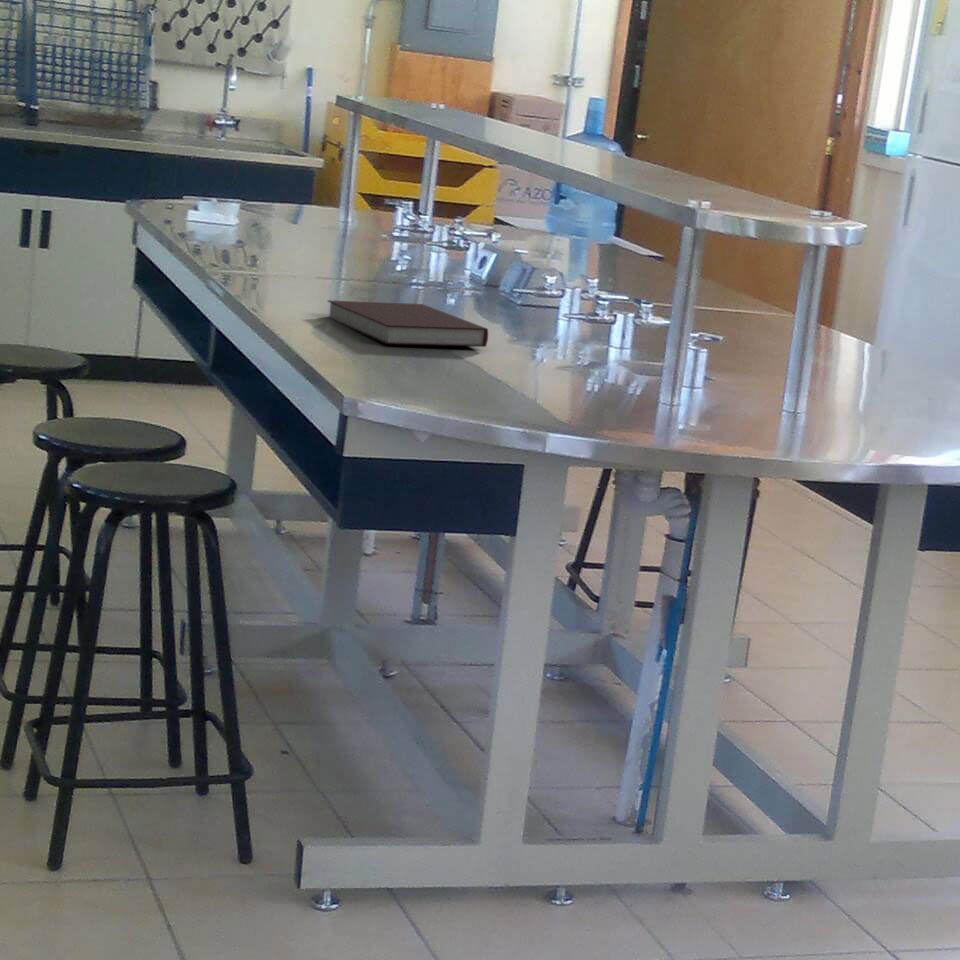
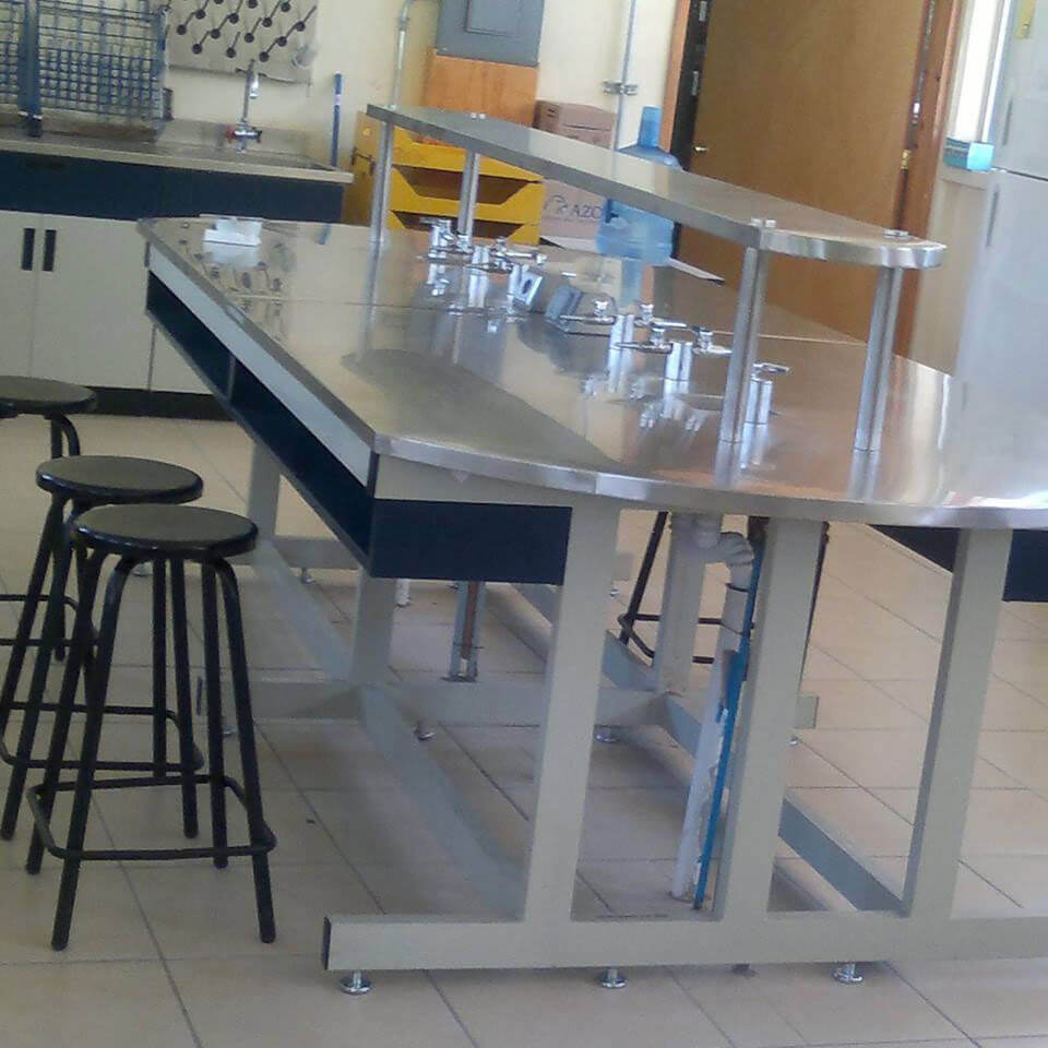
- notebook (405, 323)
